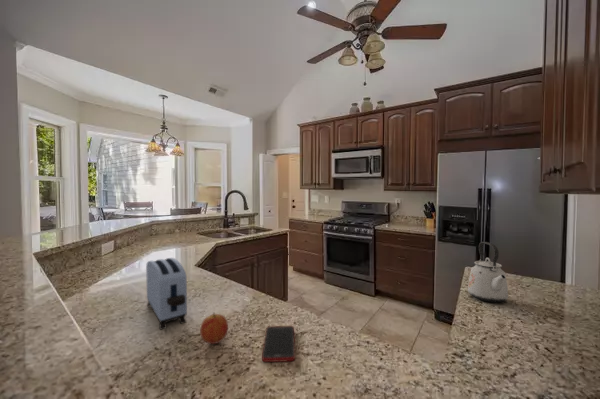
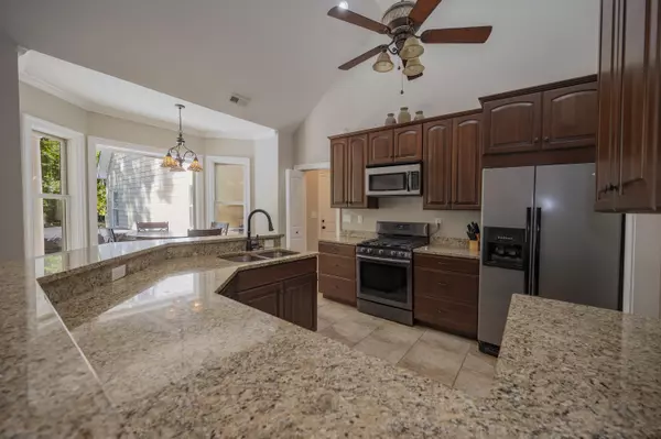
- toaster (165, 287)
- fruit (214, 326)
- kettle (491, 272)
- cell phone (279, 342)
